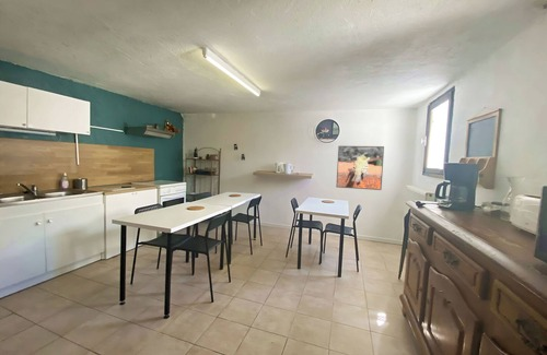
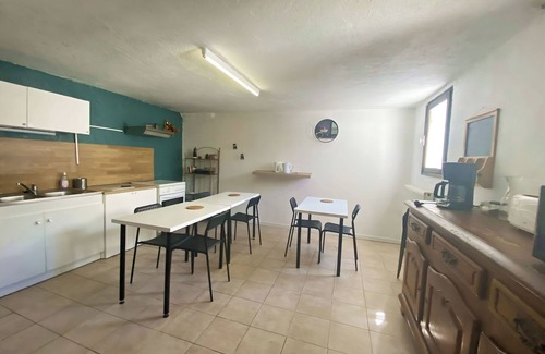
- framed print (359, 167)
